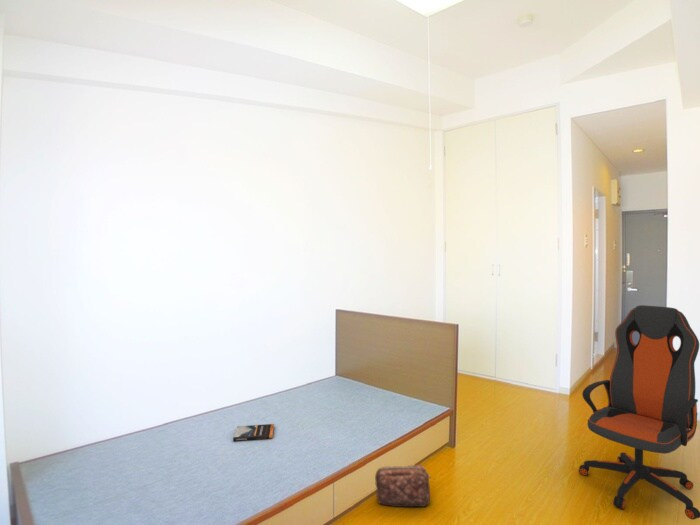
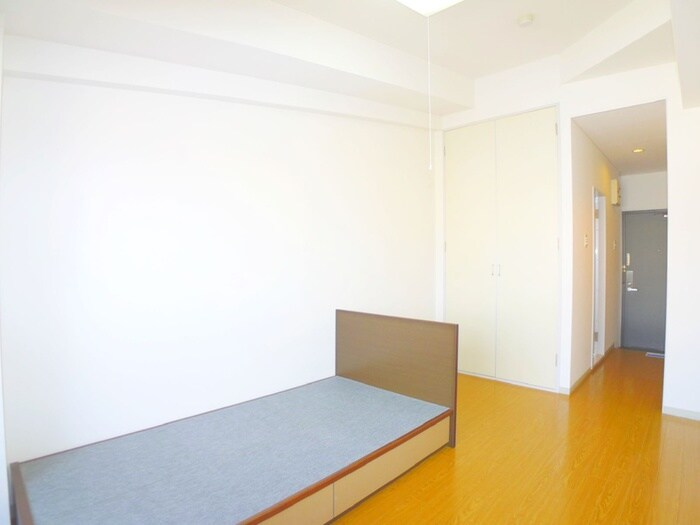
- book (254, 432)
- cosmetic bag (402, 483)
- office chair (639, 399)
